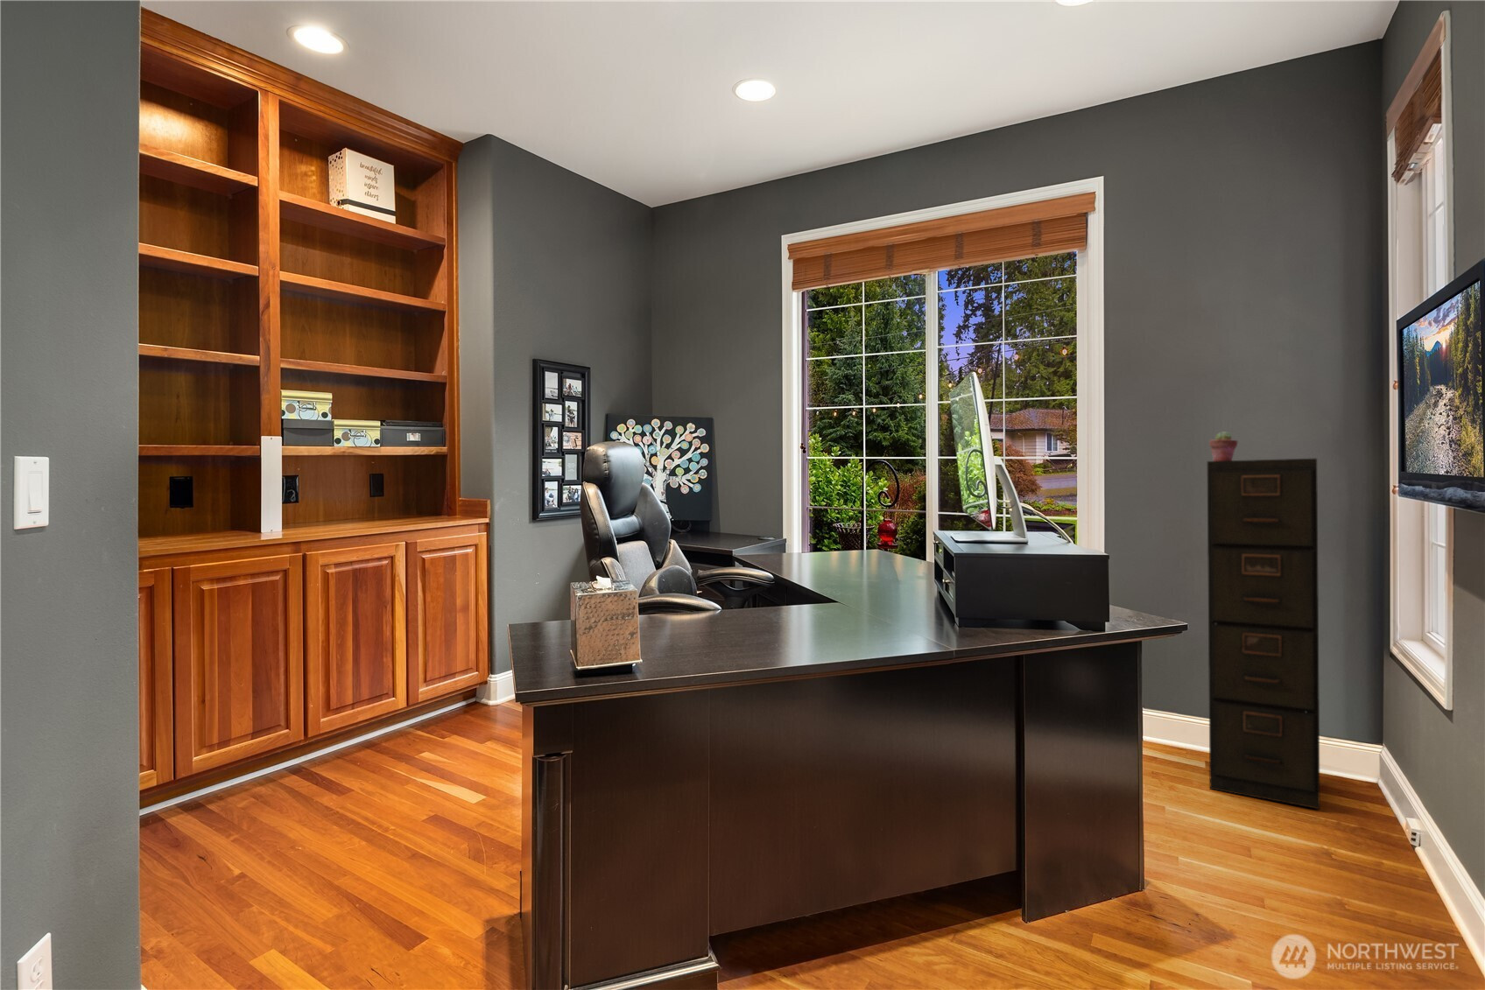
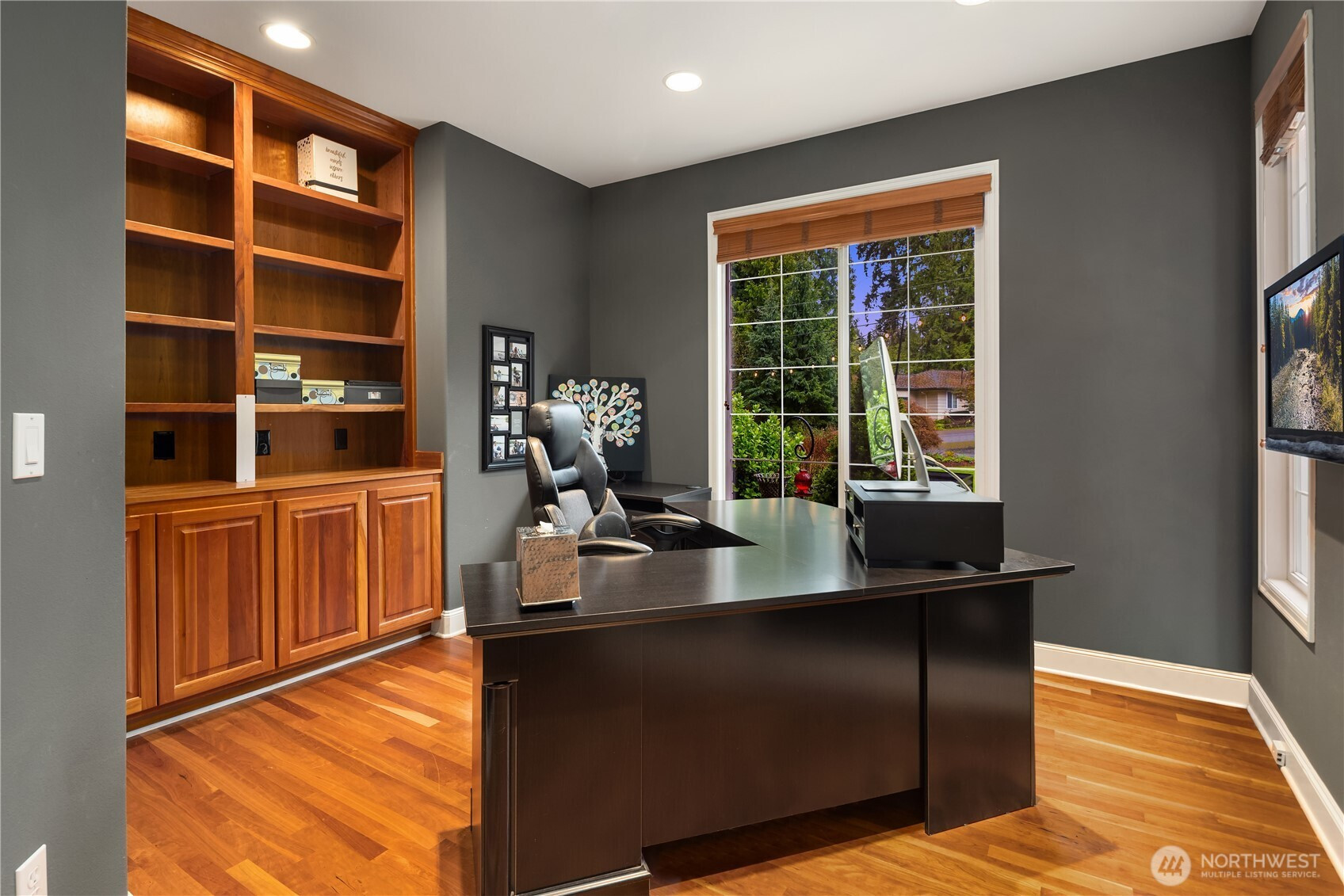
- filing cabinet (1260, 620)
- potted succulent (1223, 445)
